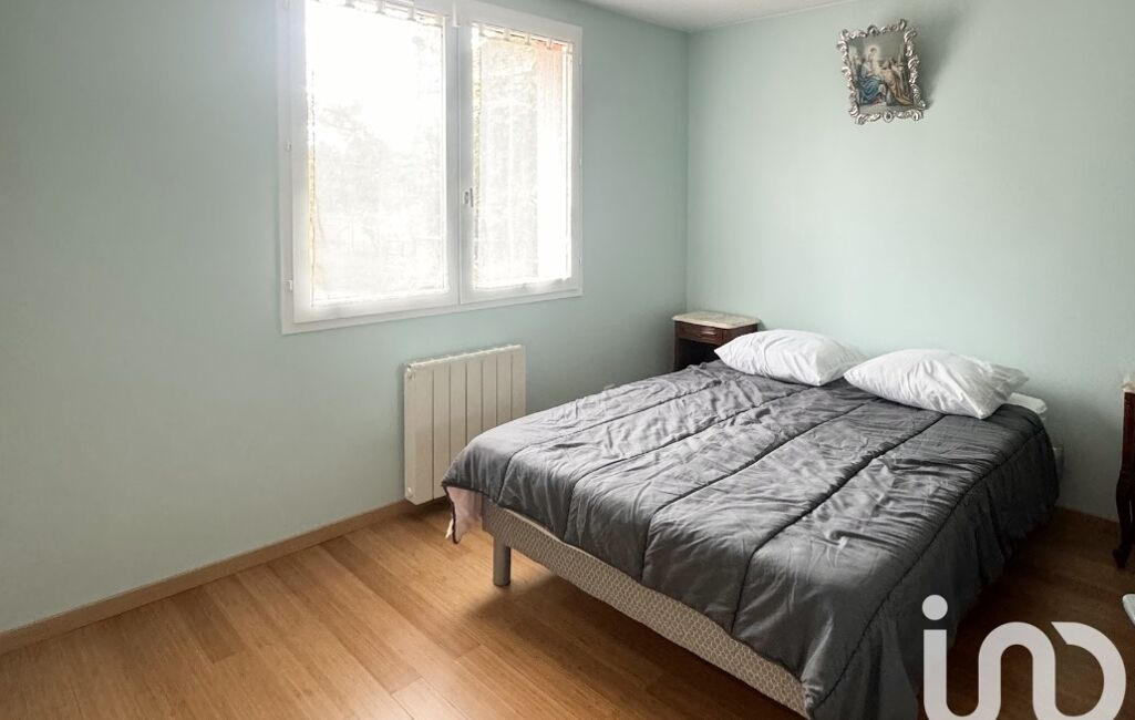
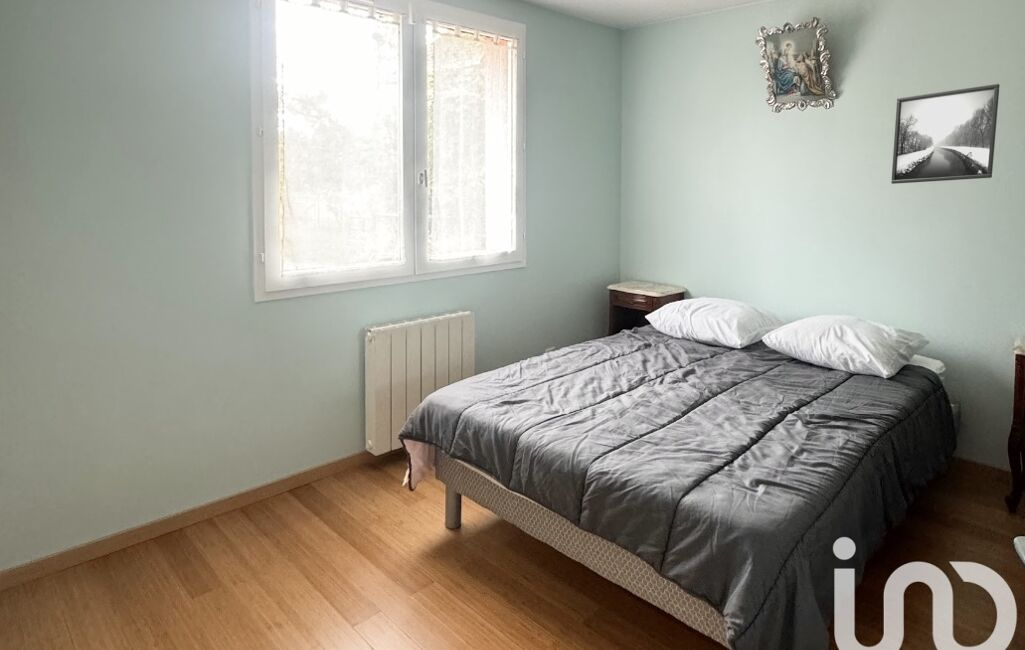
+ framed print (942, 136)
